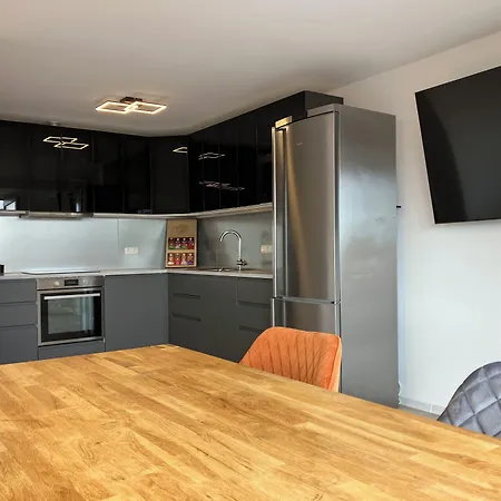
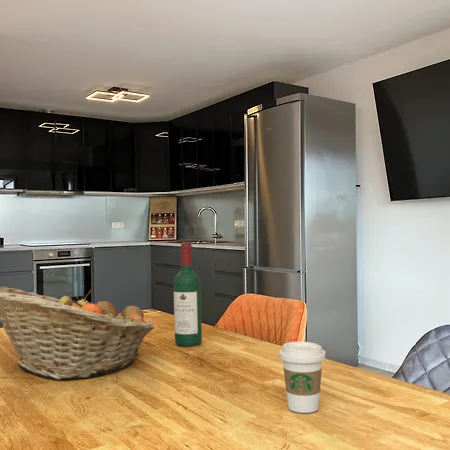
+ fruit basket (68, 322)
+ wine bottle (187, 293)
+ coffee cup (302, 376)
